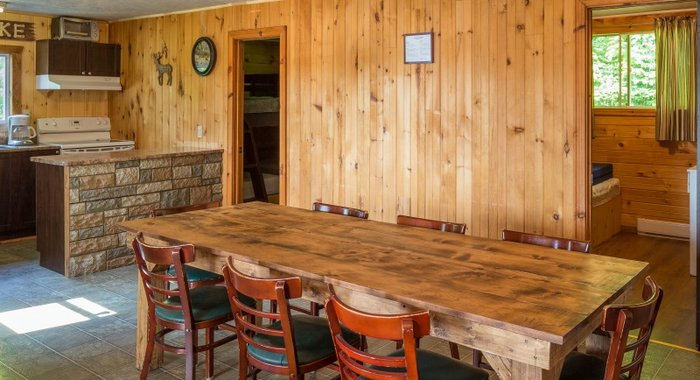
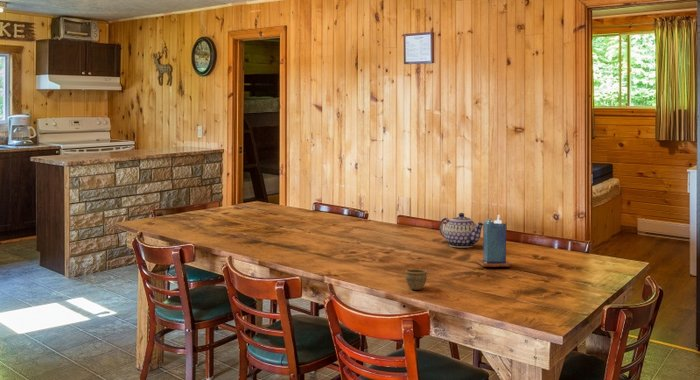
+ teapot (461, 229)
+ cup (418, 279)
+ candle (493, 239)
